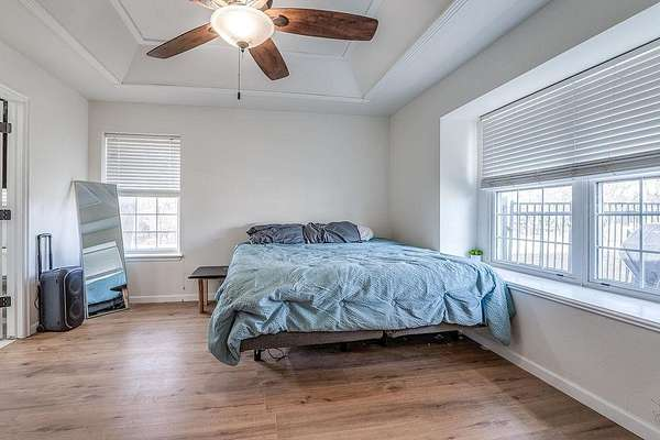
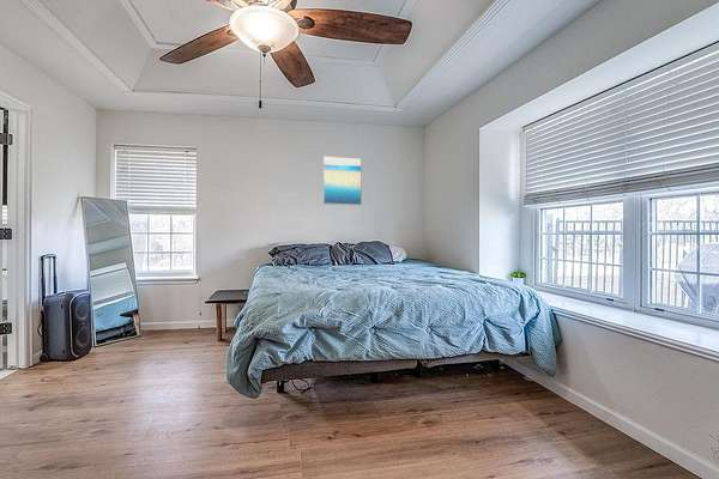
+ wall art (342, 181)
